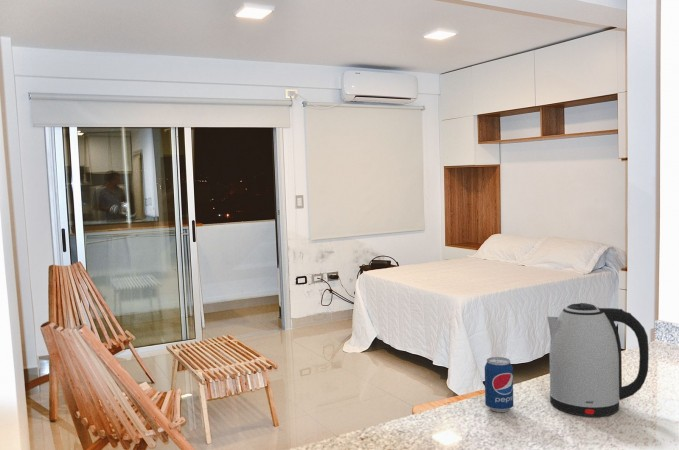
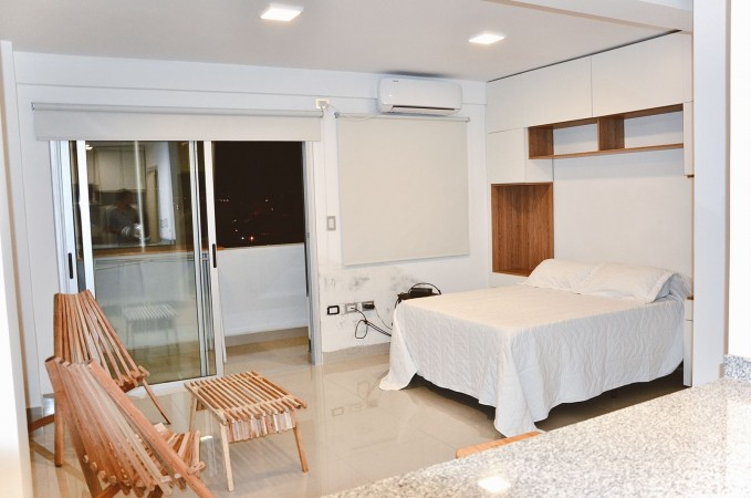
- beverage can (498, 384)
- kettle (596, 354)
